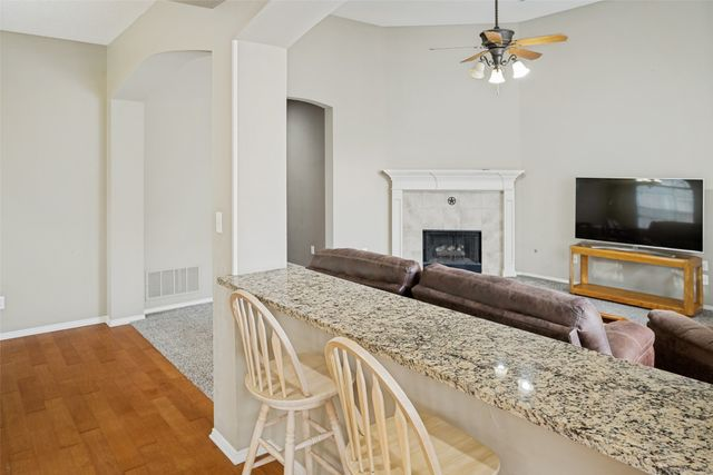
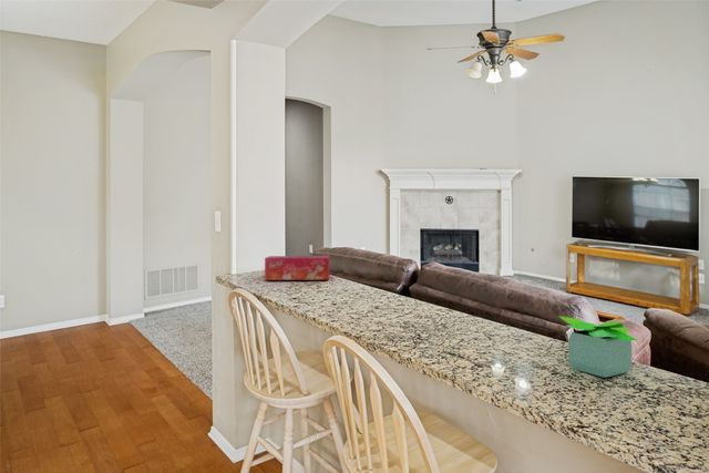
+ tissue box (298, 267)
+ potted plant (597, 343)
